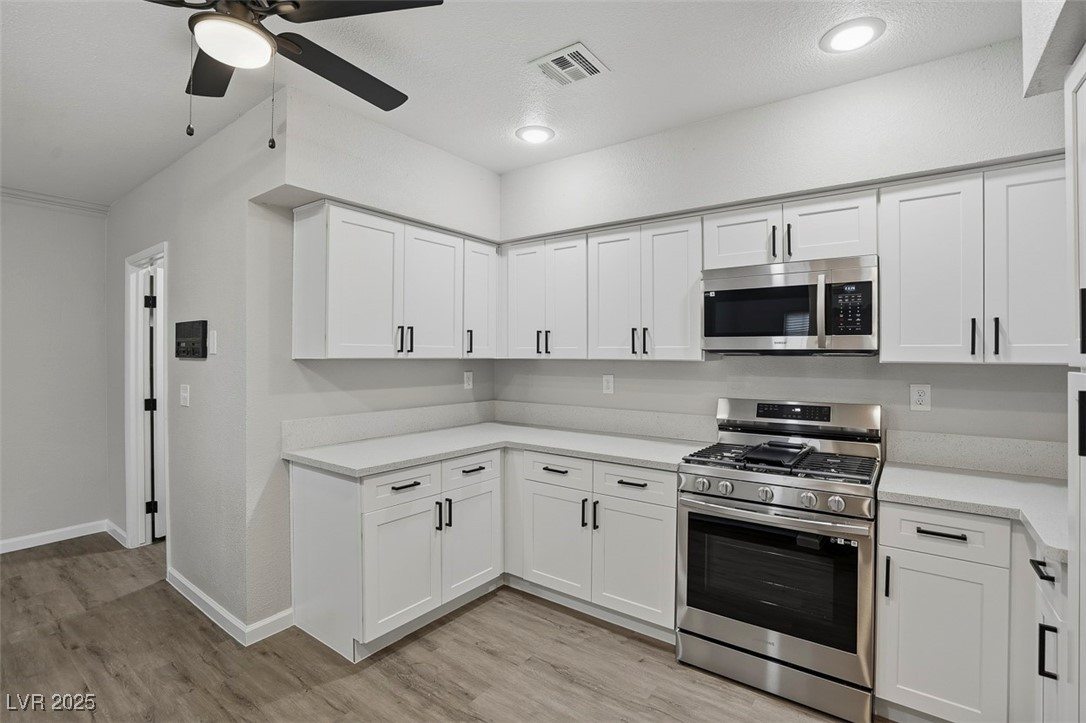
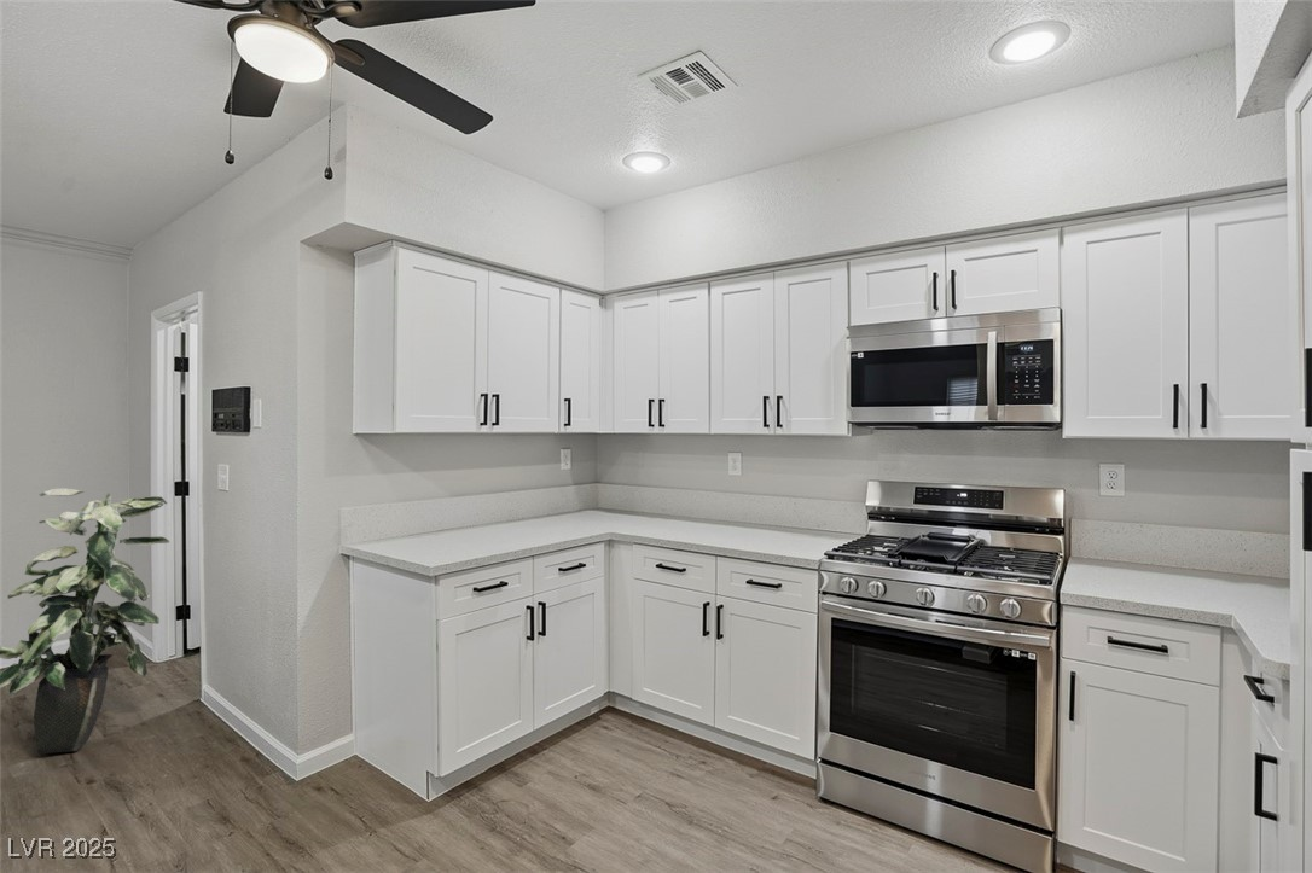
+ indoor plant (82, 615)
